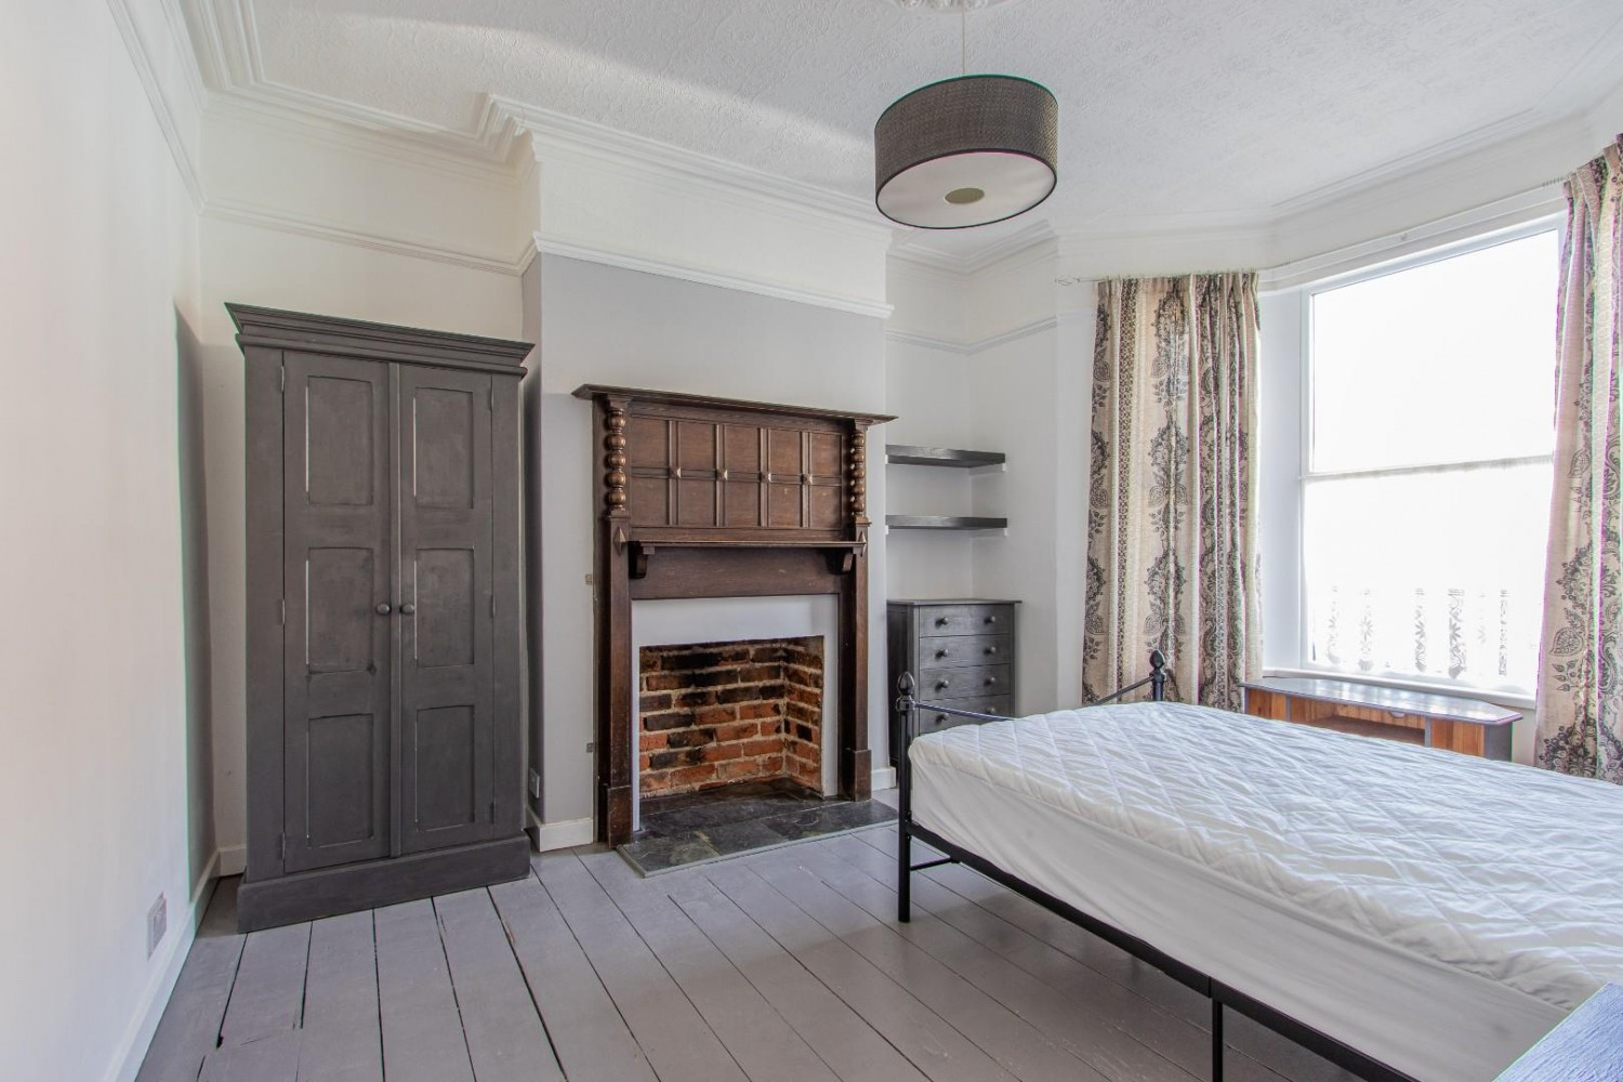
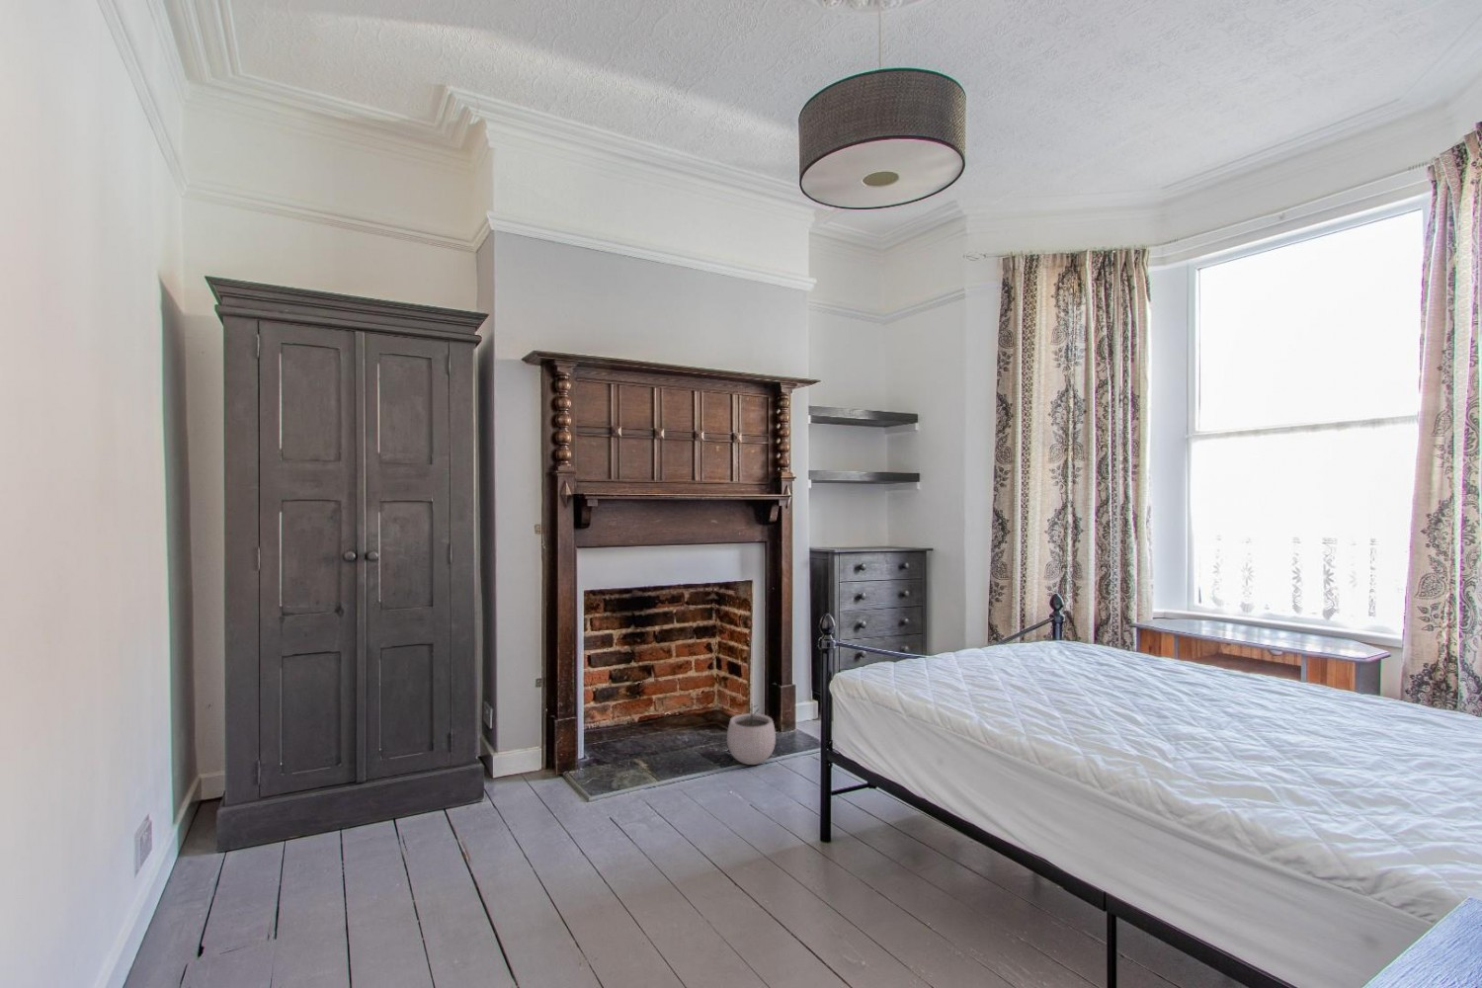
+ plant pot (751, 731)
